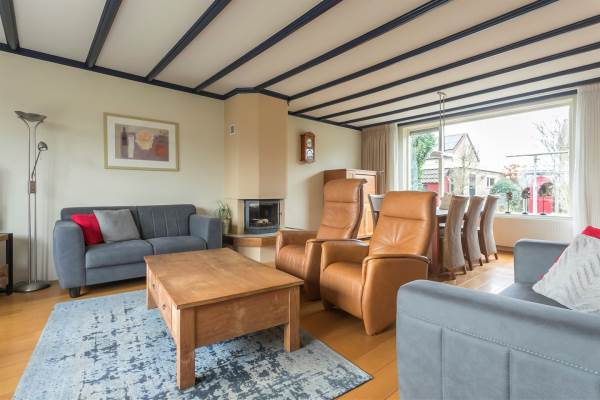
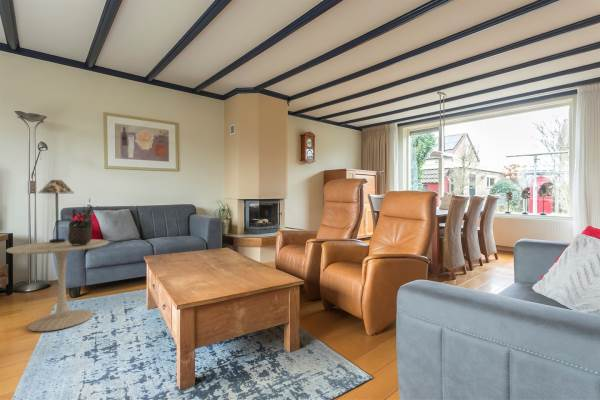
+ table lamp (57, 210)
+ potted plant (83, 221)
+ side table (62, 282)
